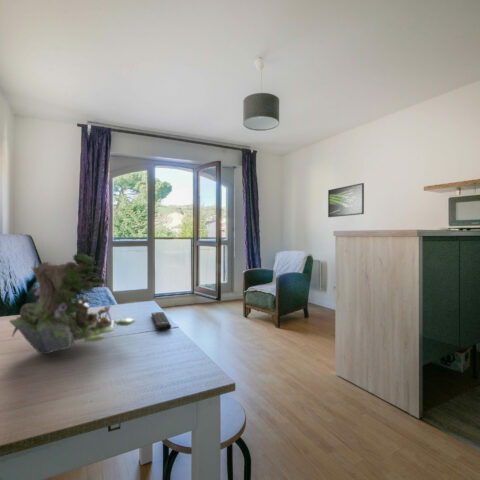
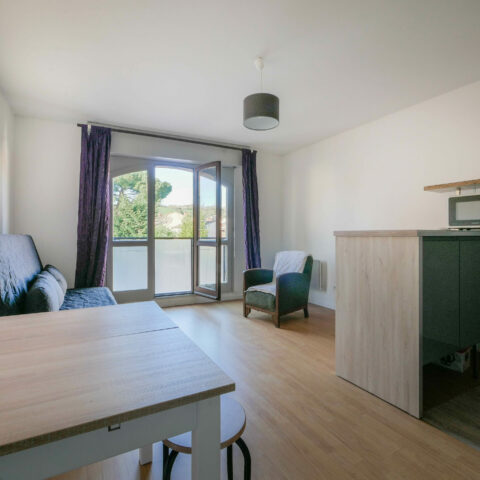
- plant (77, 300)
- remote control (160, 320)
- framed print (344, 201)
